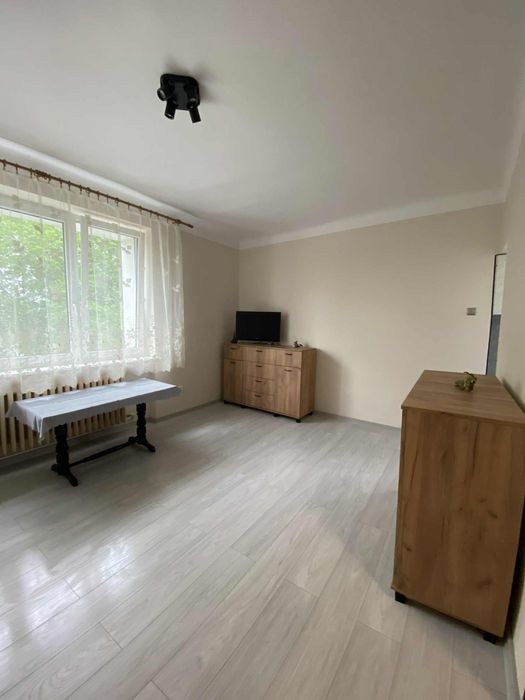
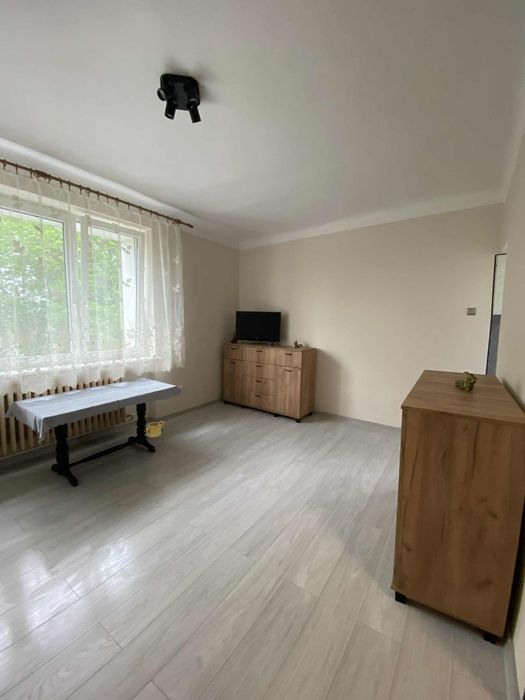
+ watering can (154, 429)
